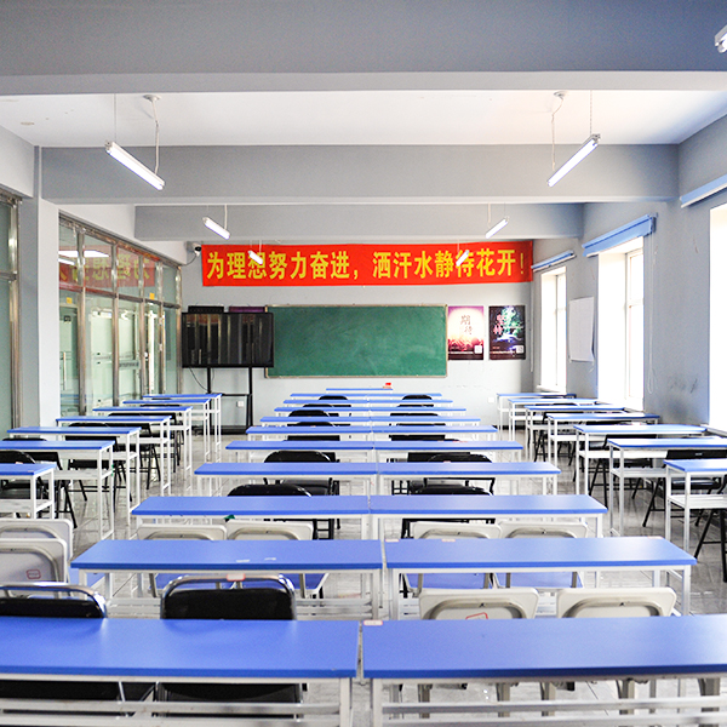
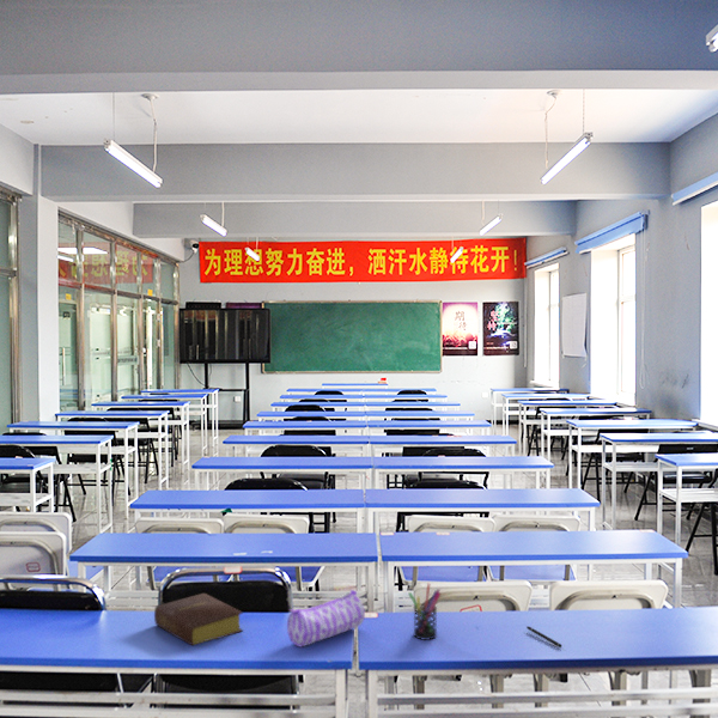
+ pen (542, 635)
+ pen holder (422, 609)
+ pencil case (327, 617)
+ bible (197, 619)
